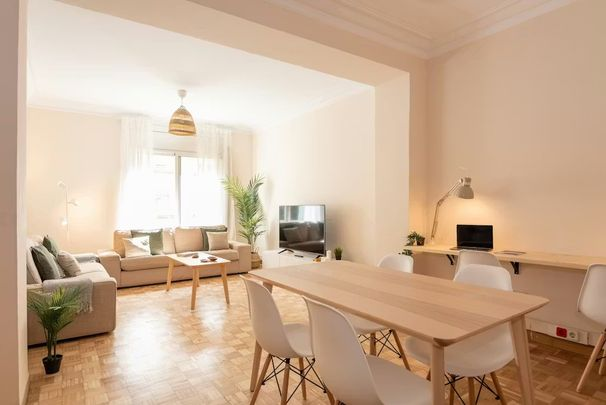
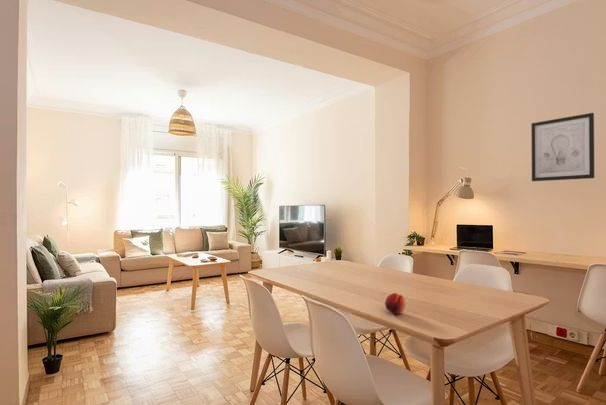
+ wall art (561, 149)
+ fruit (395, 303)
